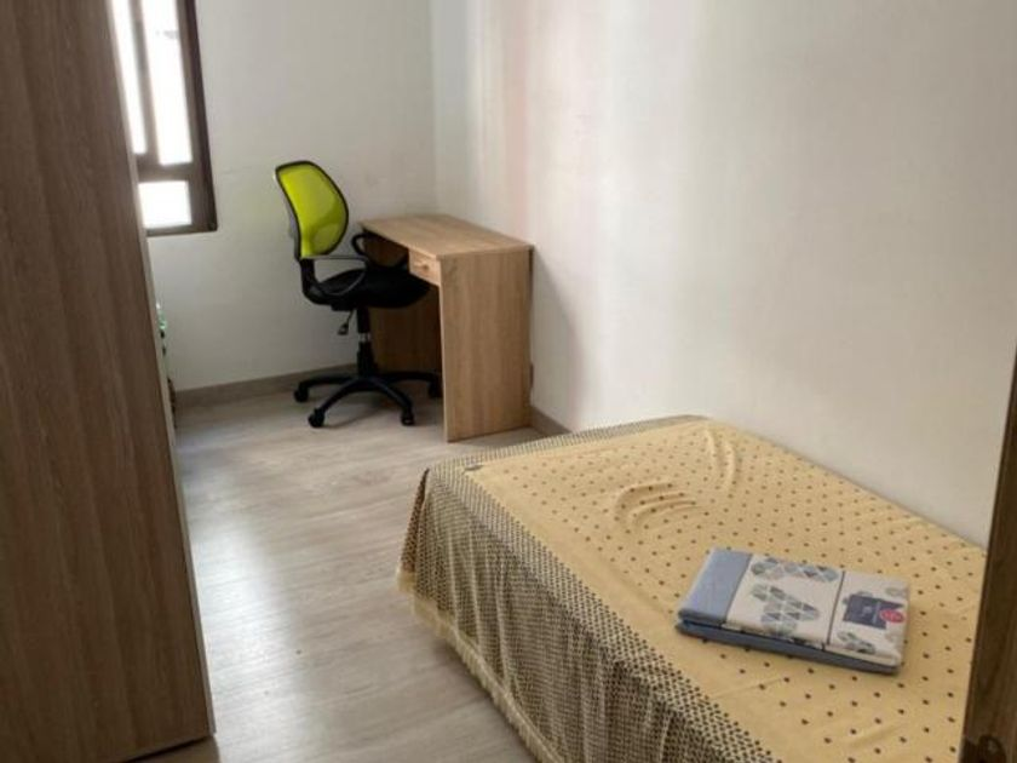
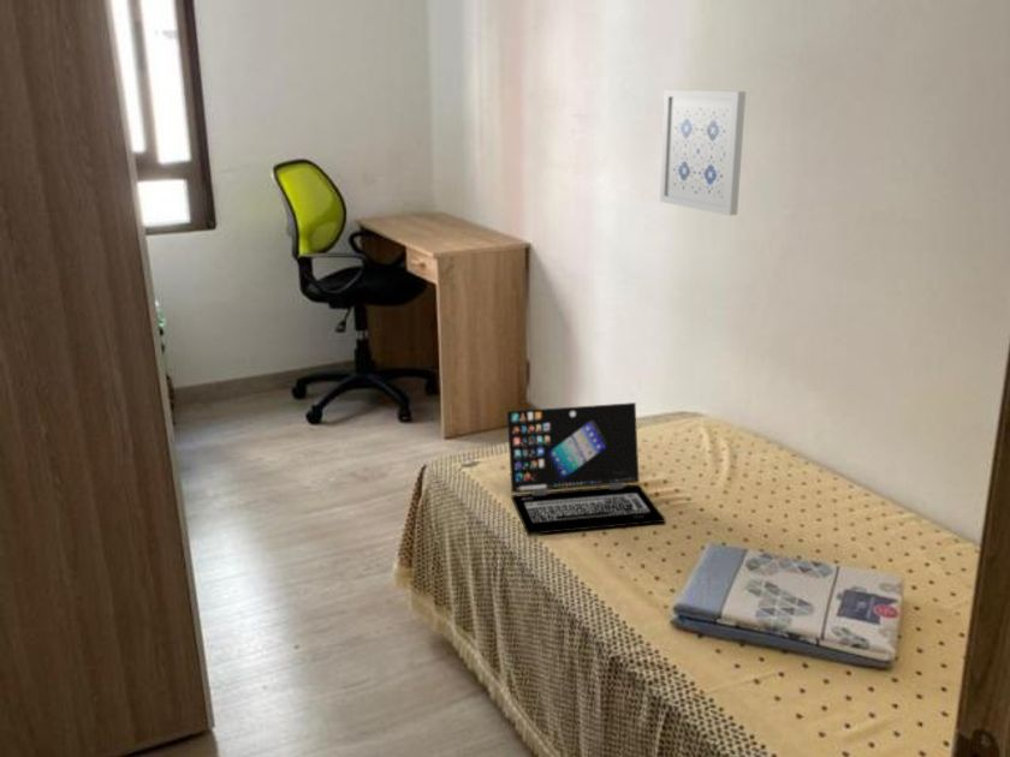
+ laptop (584, 465)
+ wall art (700, 150)
